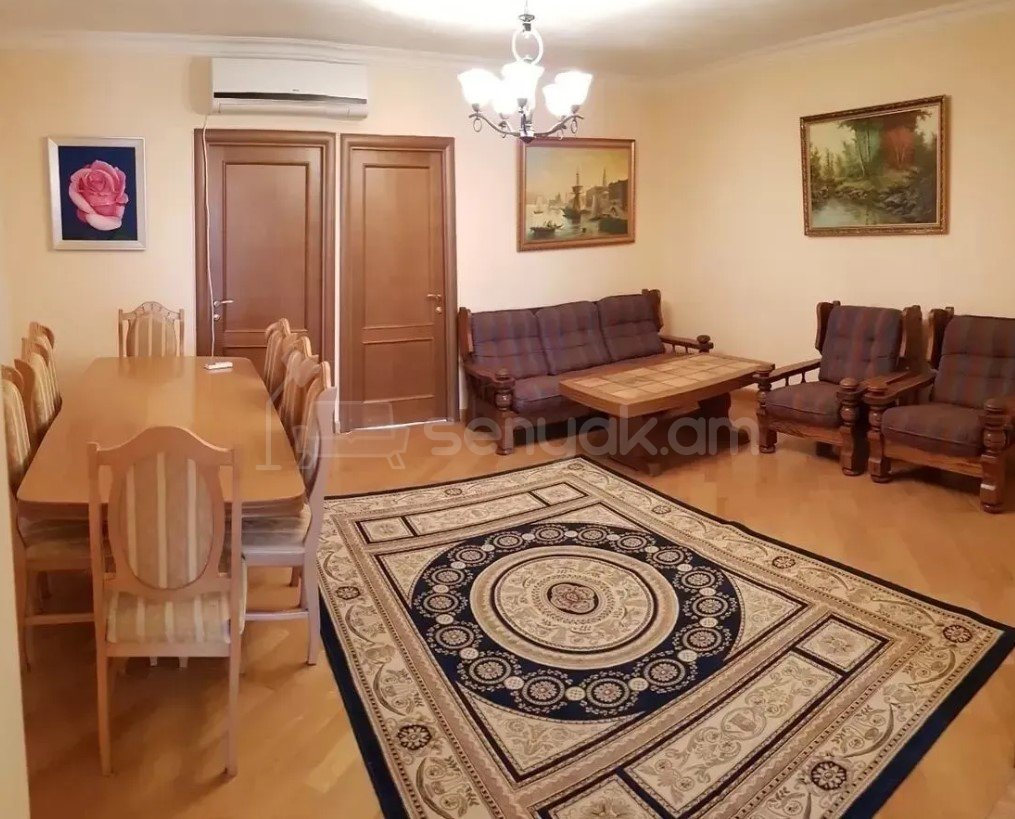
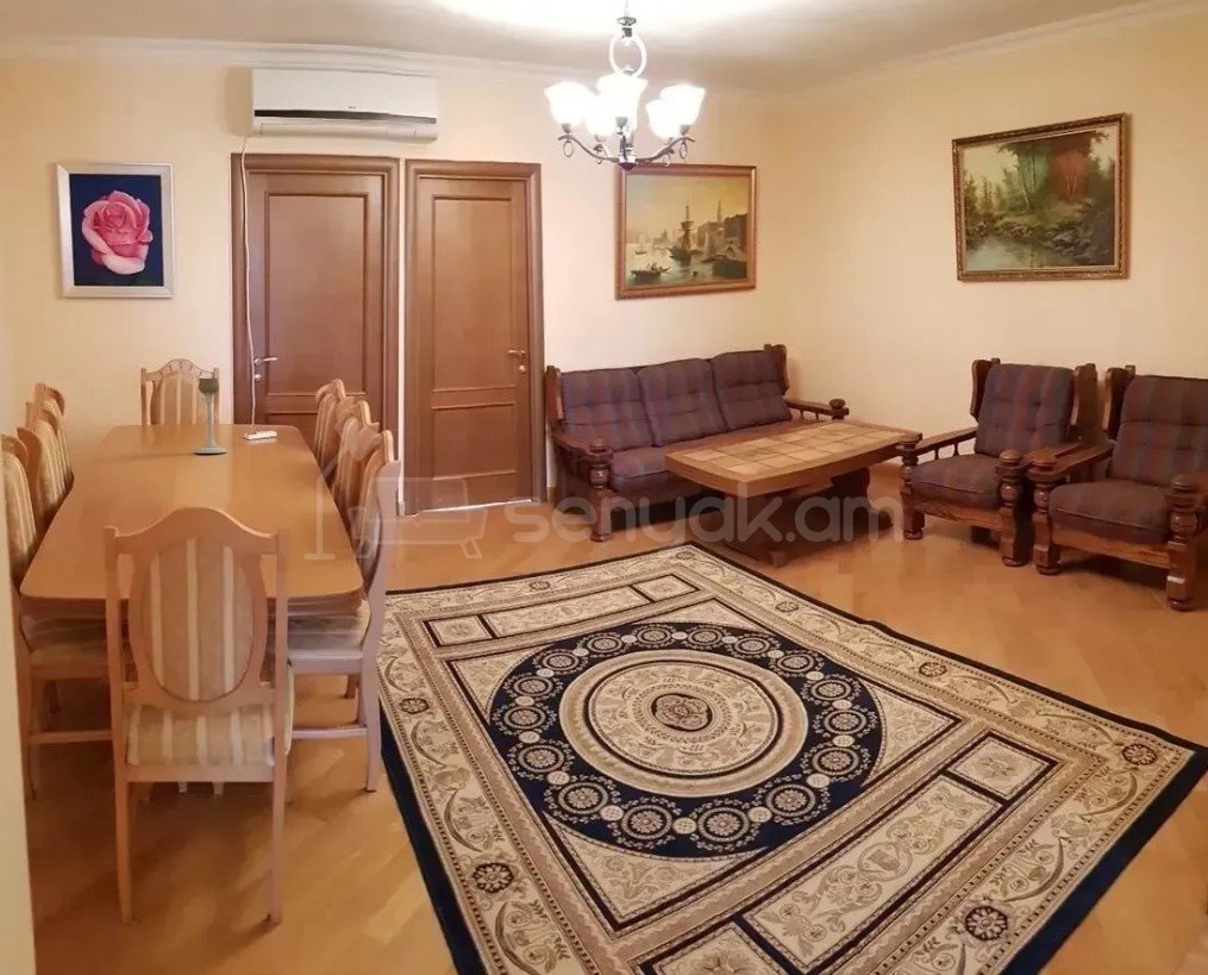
+ candle holder (209, 414)
